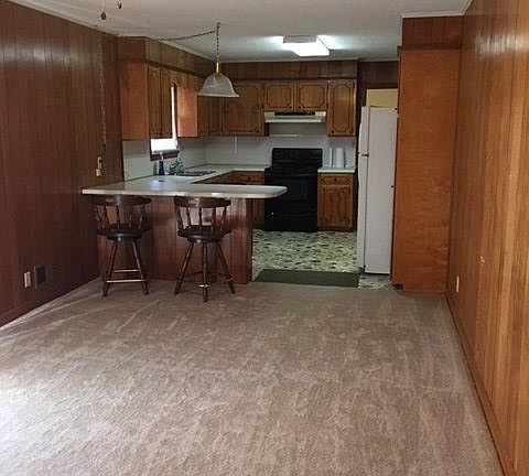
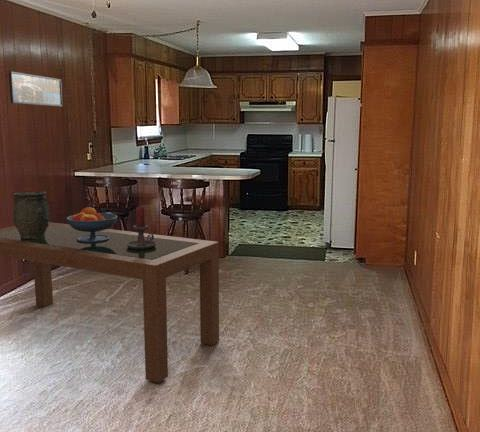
+ dining table (94, 271)
+ fruit bowl (92, 223)
+ vase (31, 214)
+ candle holder (143, 225)
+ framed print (37, 90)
